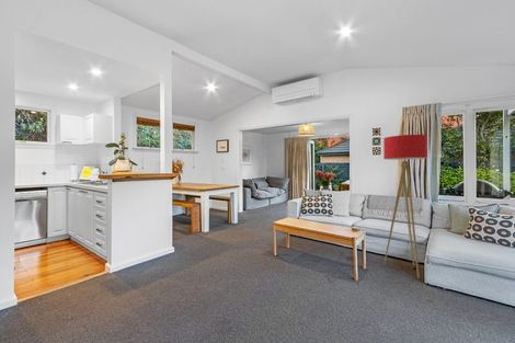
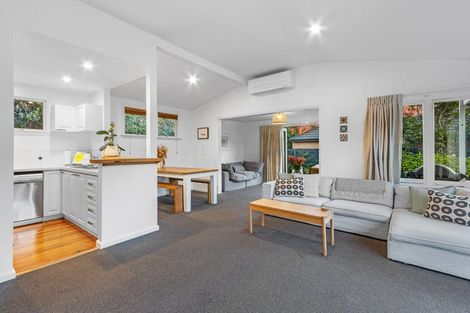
- floor lamp (405, 203)
